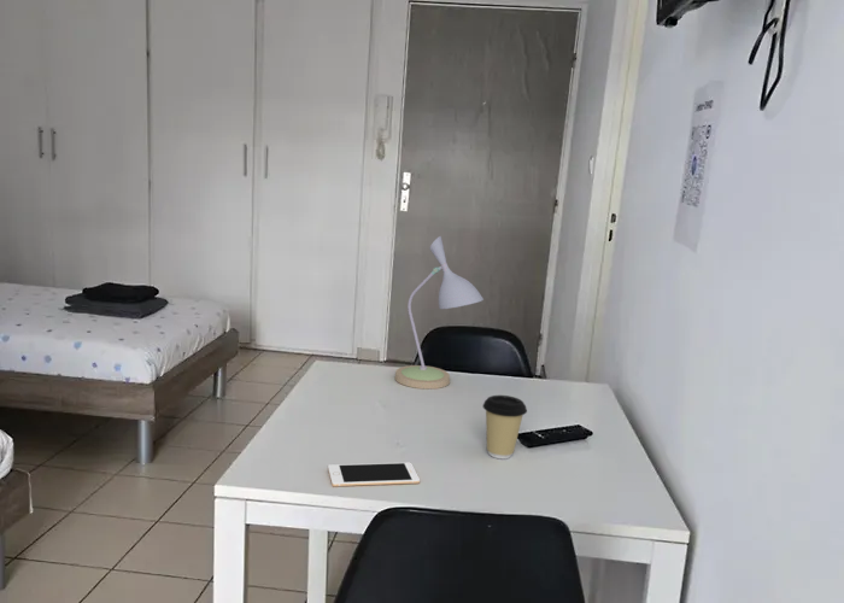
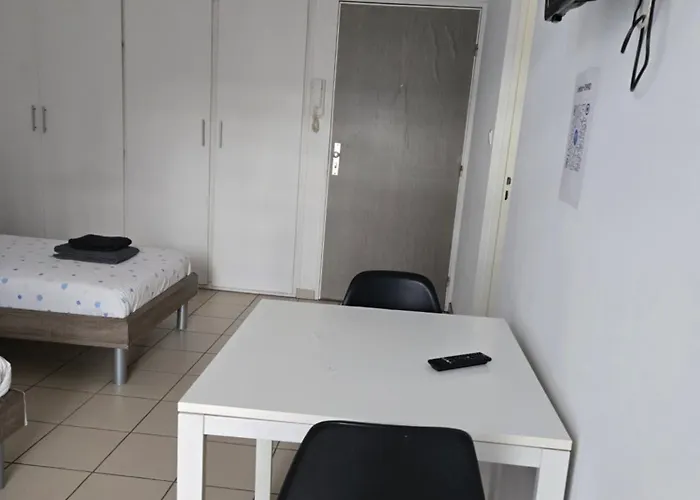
- coffee cup (503, 426)
- desk lamp (440, 308)
- cell phone (373, 474)
